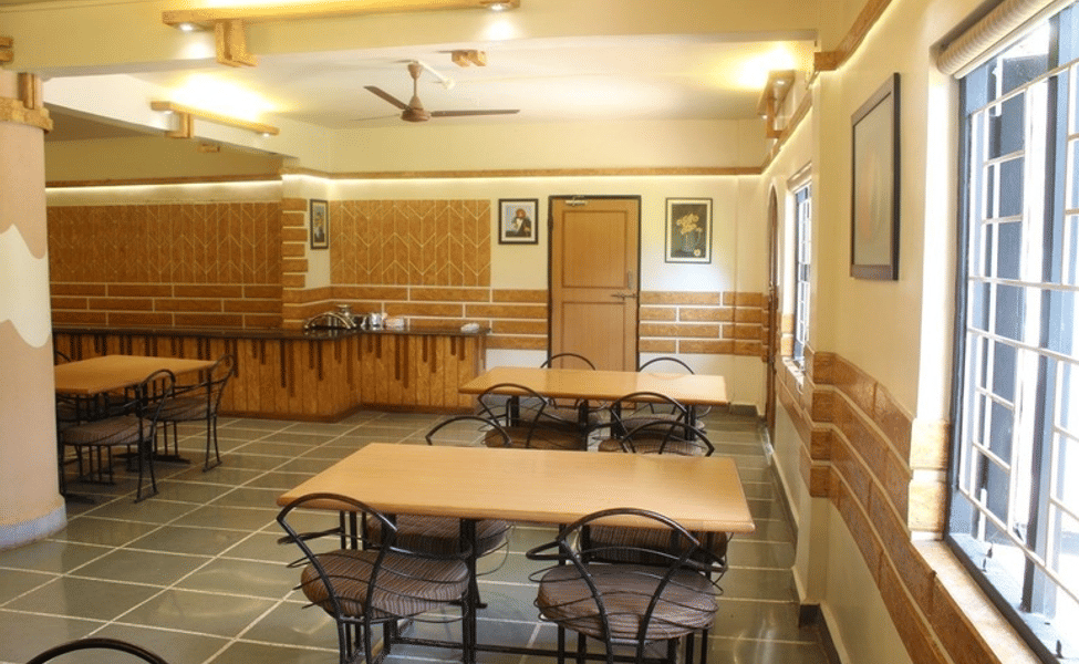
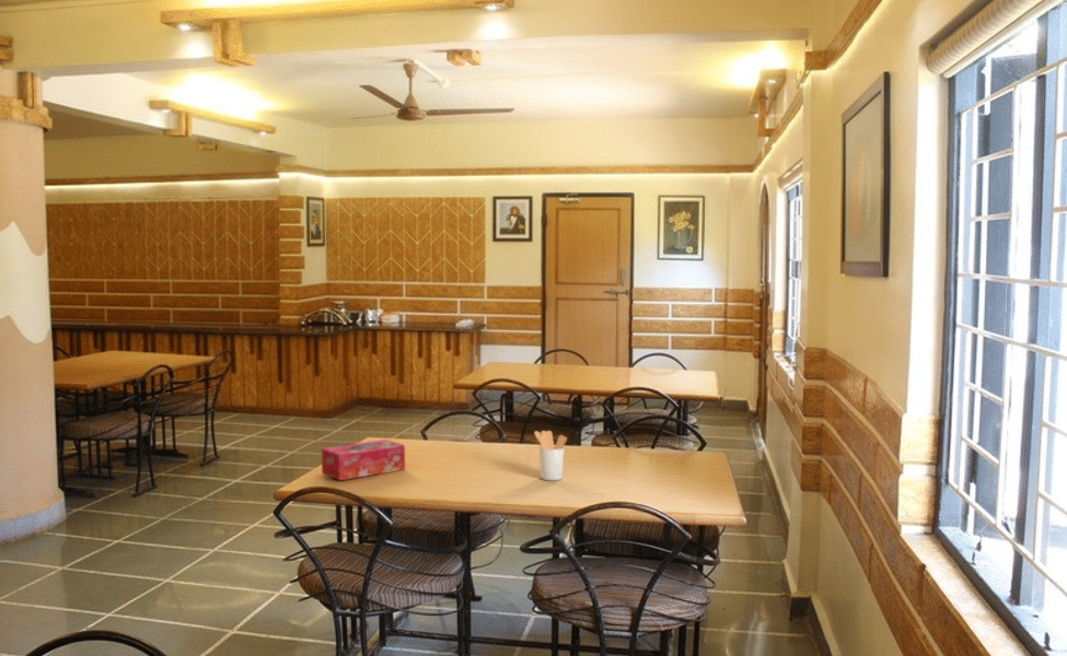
+ tissue box (363, 458)
+ utensil holder (548, 454)
